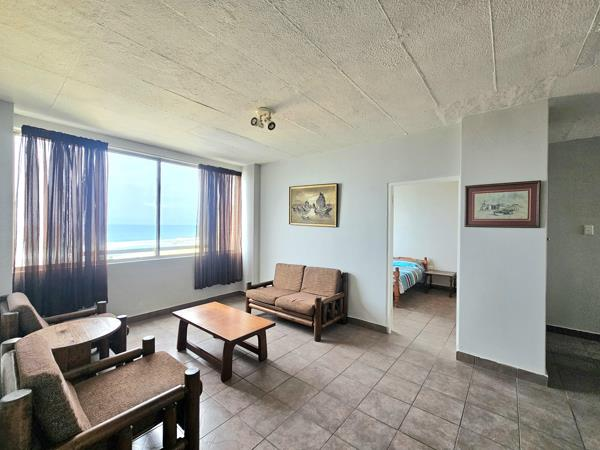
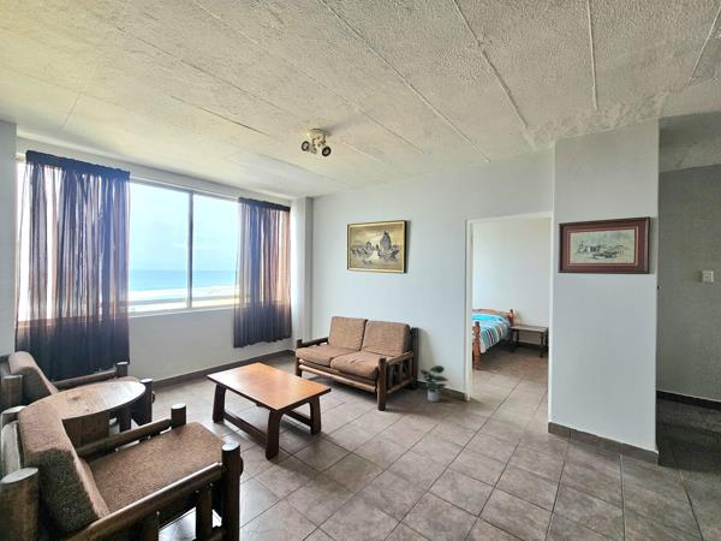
+ potted plant (435, 384)
